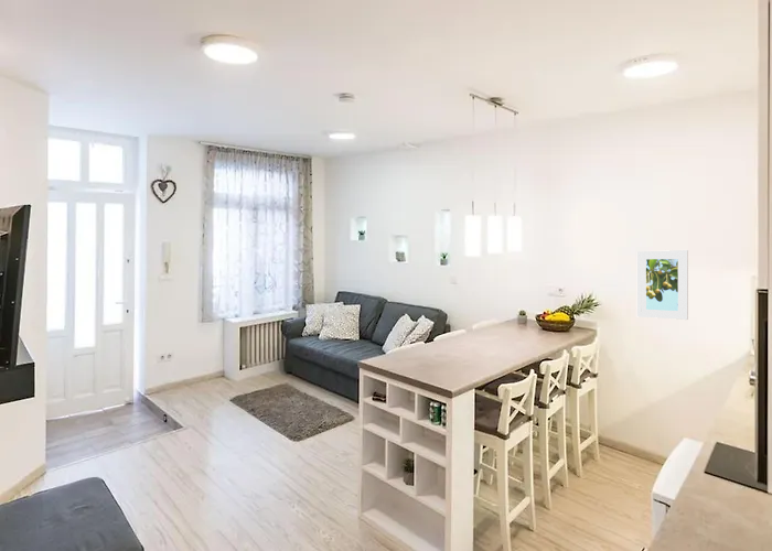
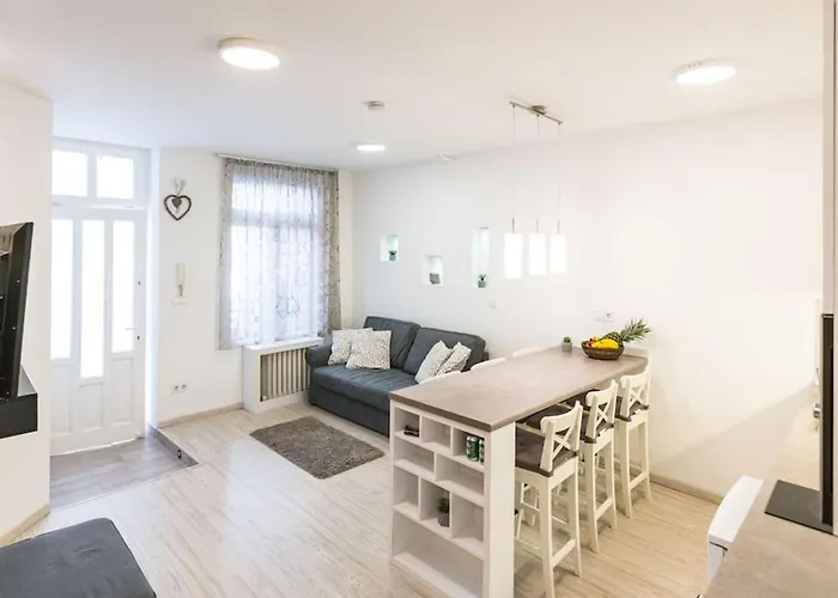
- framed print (662, 284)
